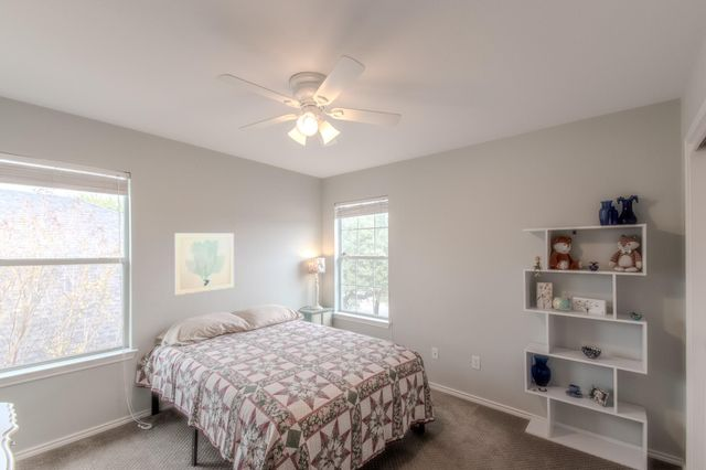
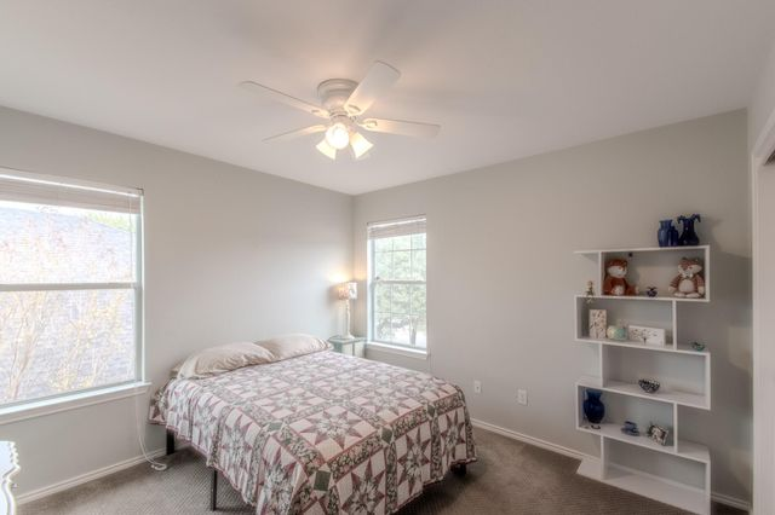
- wall art (206, 261)
